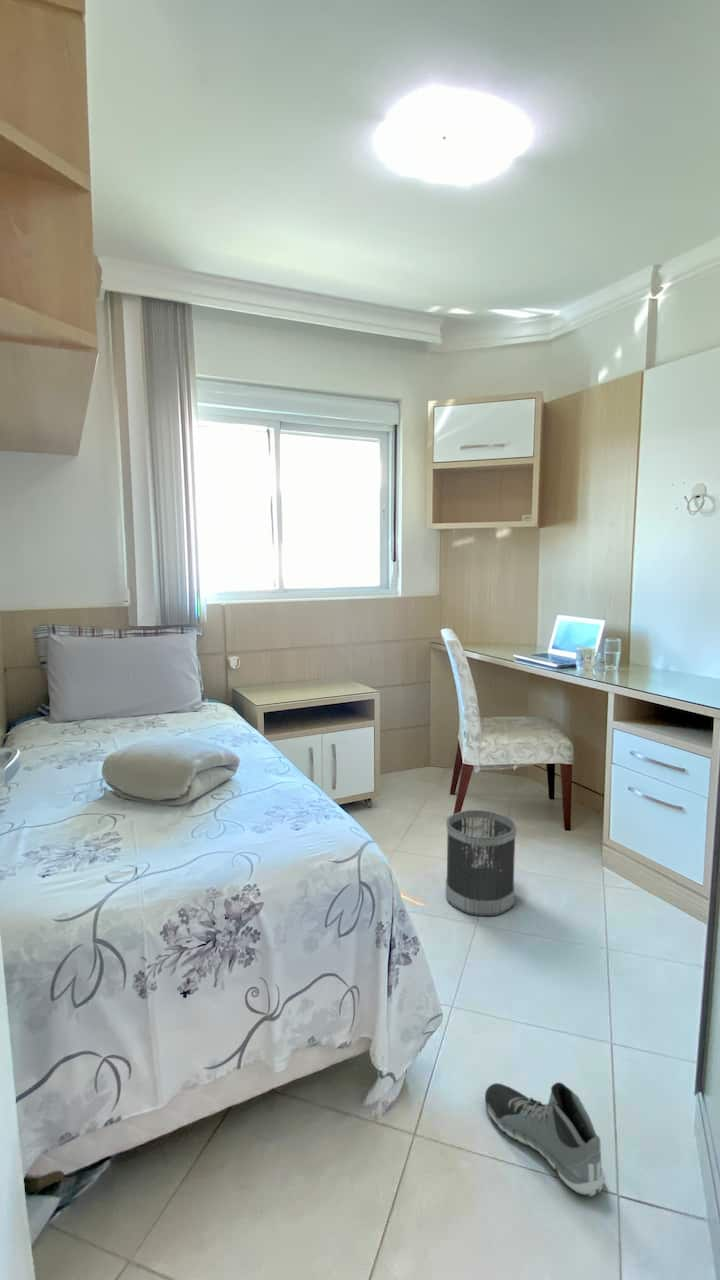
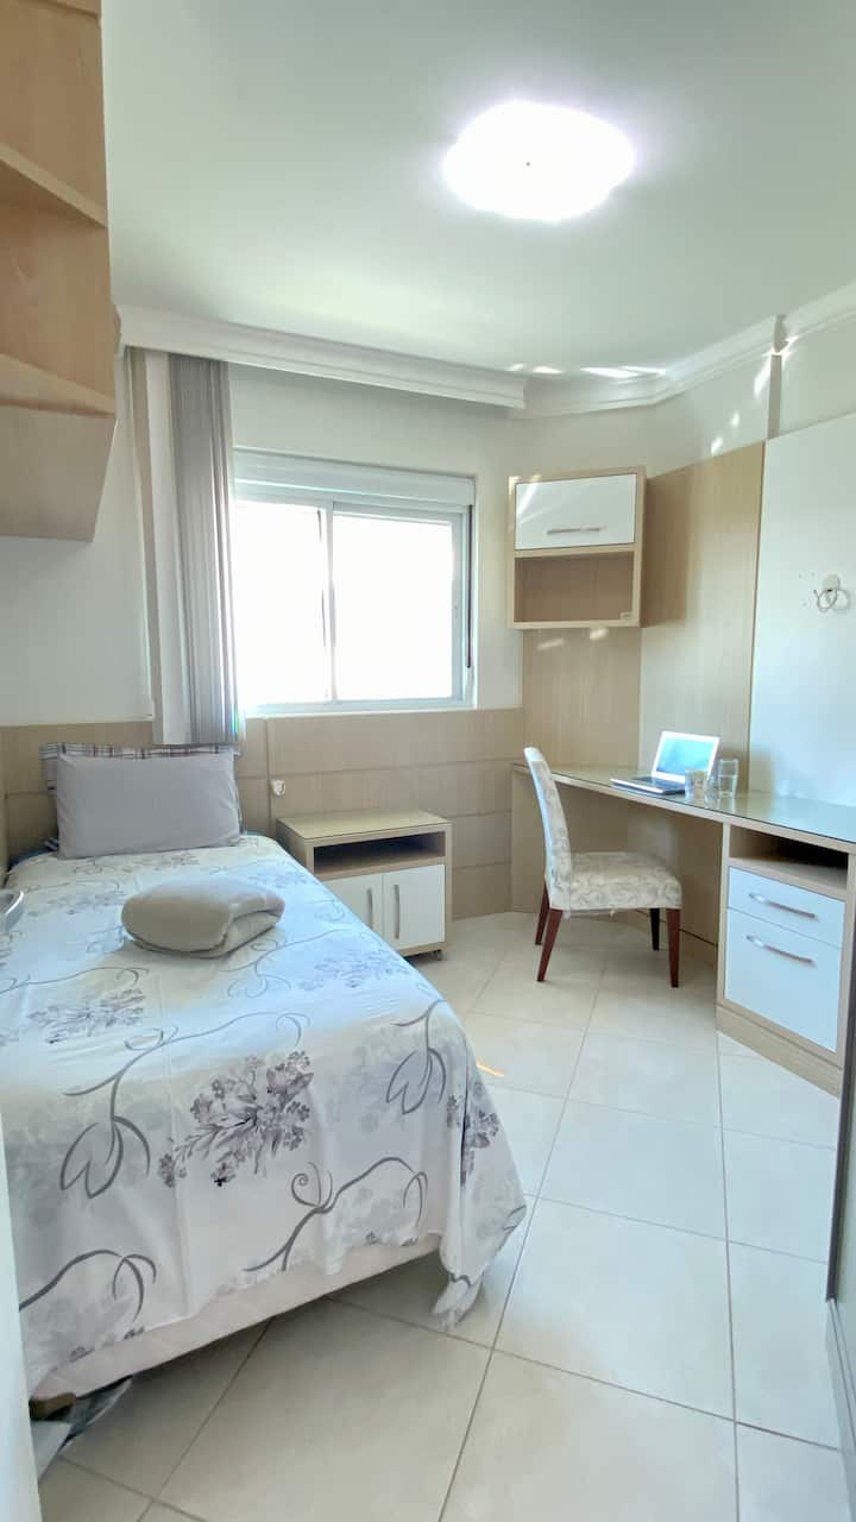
- sneaker (543, 1107)
- wastebasket (480, 860)
